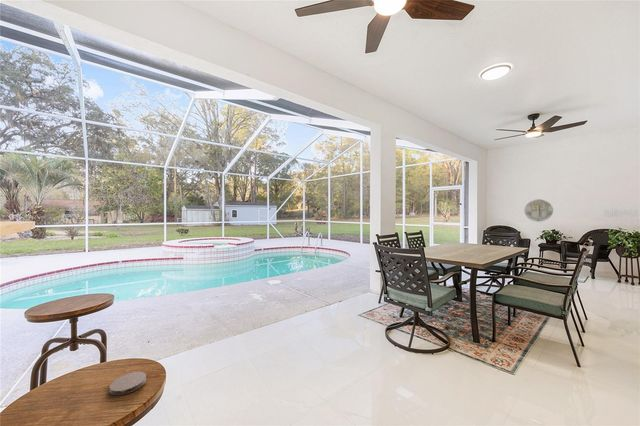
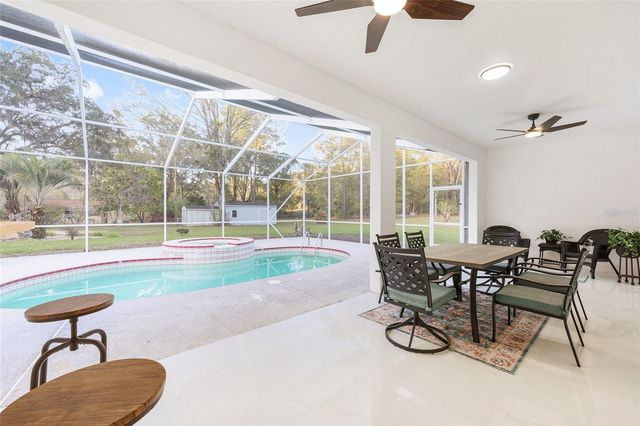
- coaster (128, 382)
- wall decoration (538, 210)
